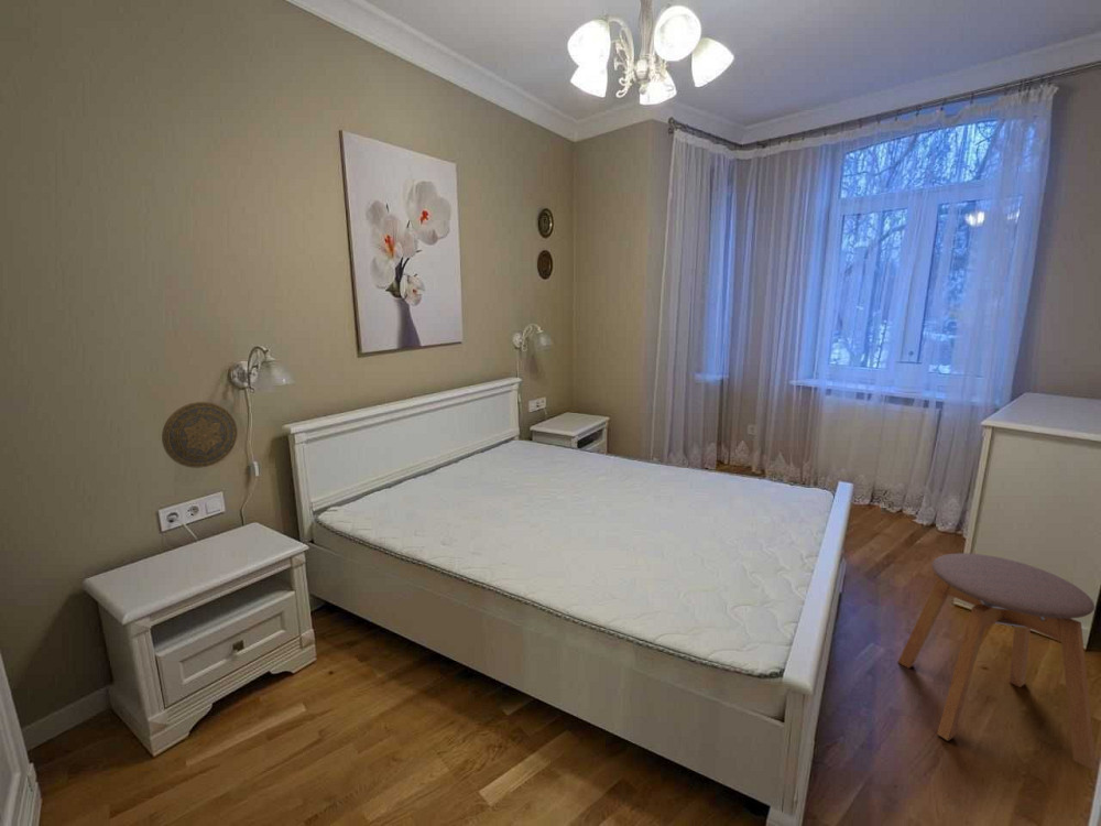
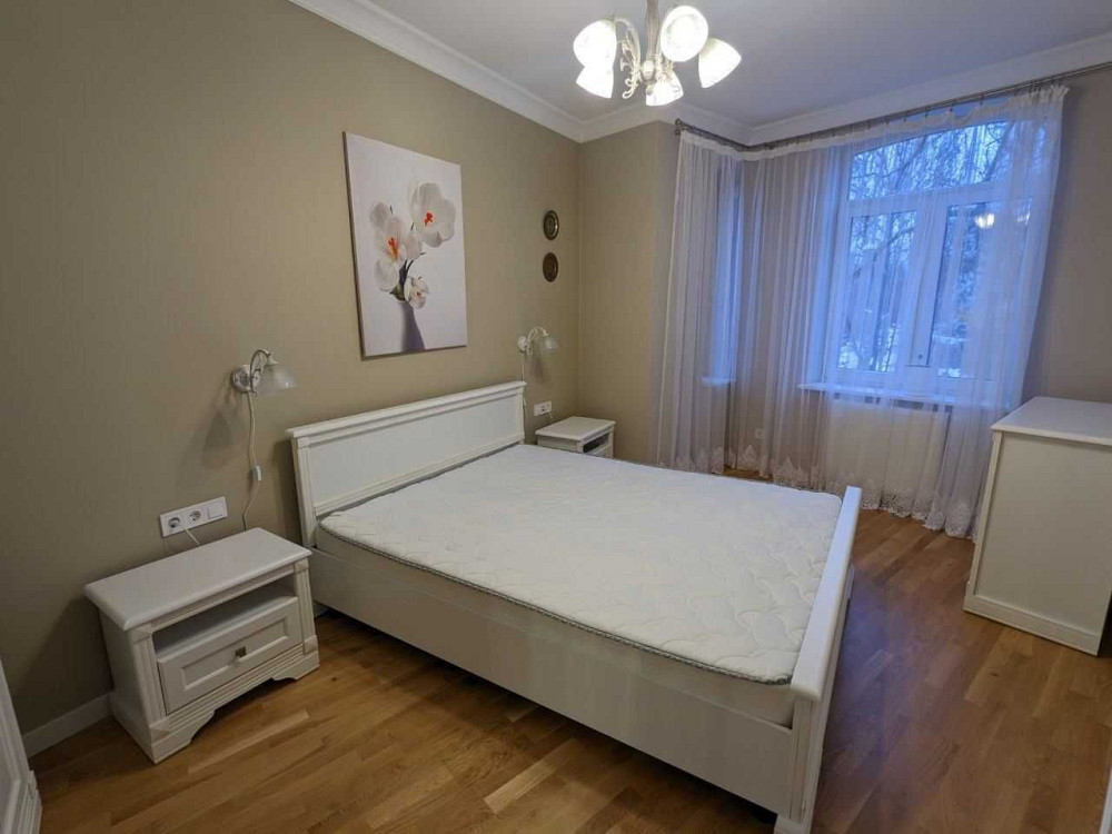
- decorative plate (203, 435)
- stool (981, 638)
